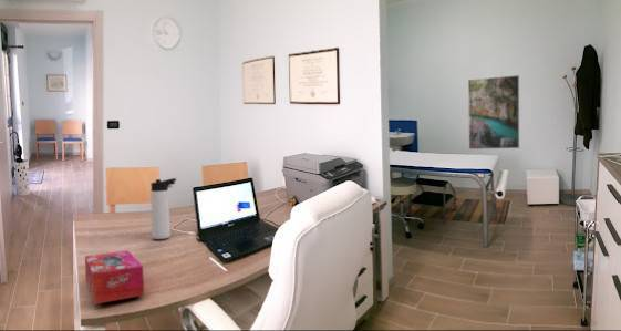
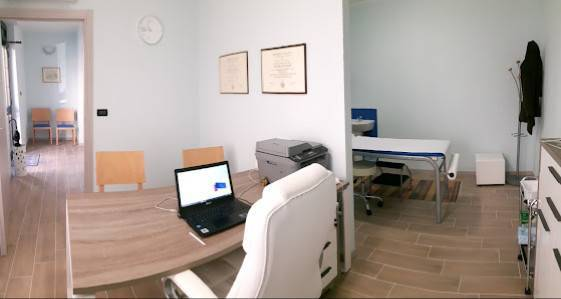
- tissue box (112, 275)
- thermos bottle (164, 208)
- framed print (493, 113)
